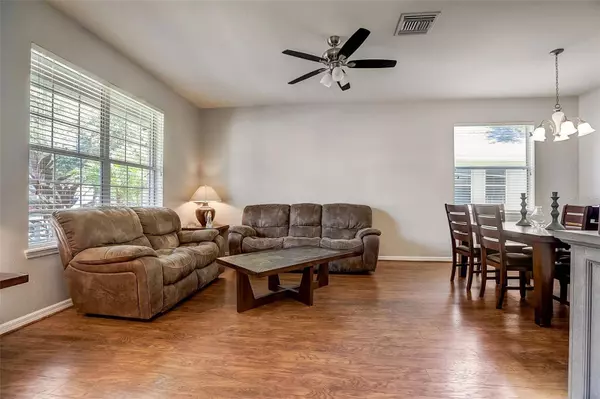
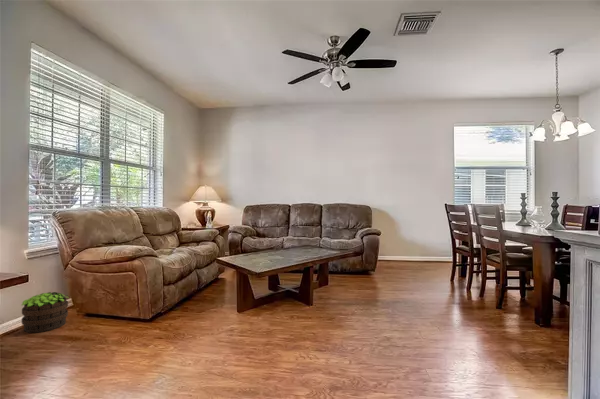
+ potted plant (45, 309)
